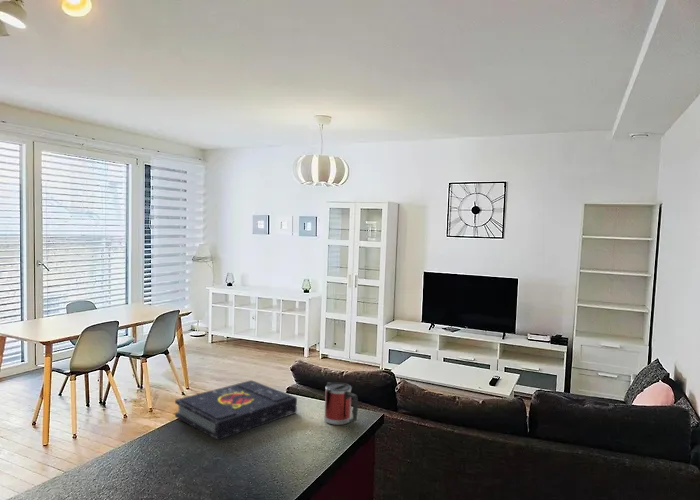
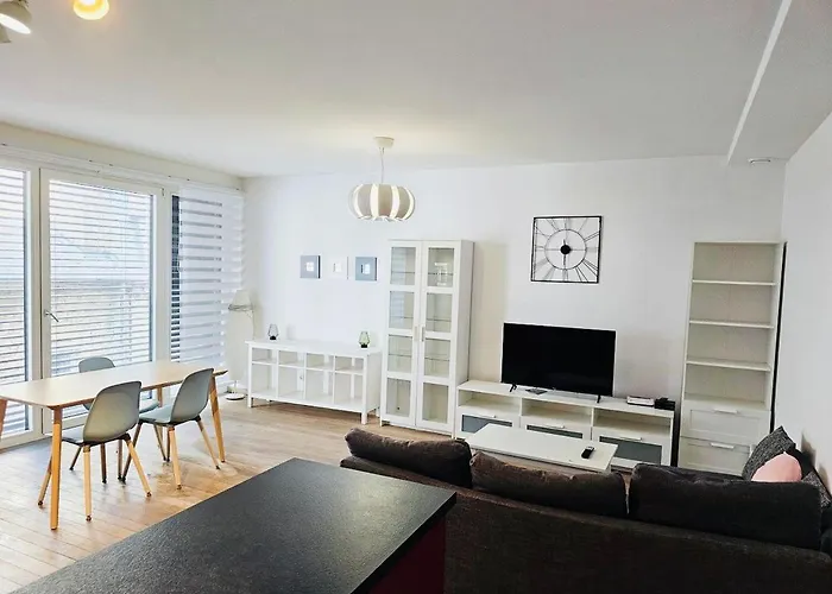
- book (236, 406)
- mug (341, 404)
